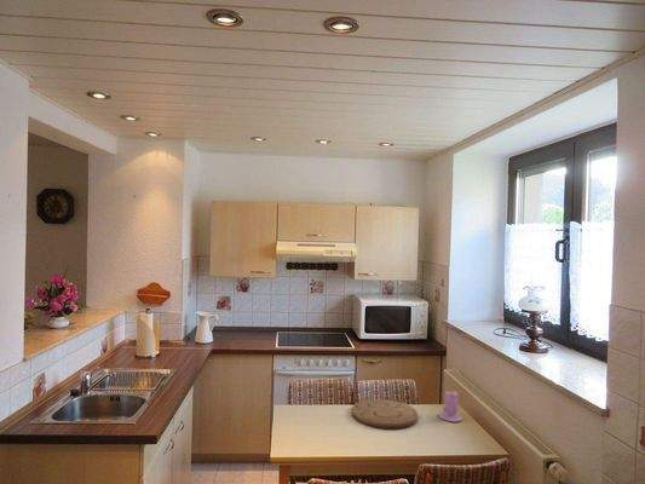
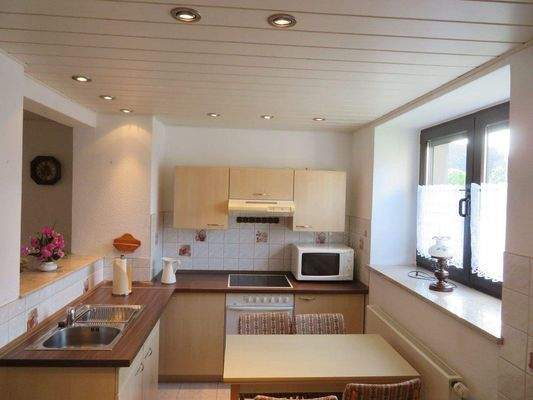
- cutting board (384, 413)
- candle (450, 402)
